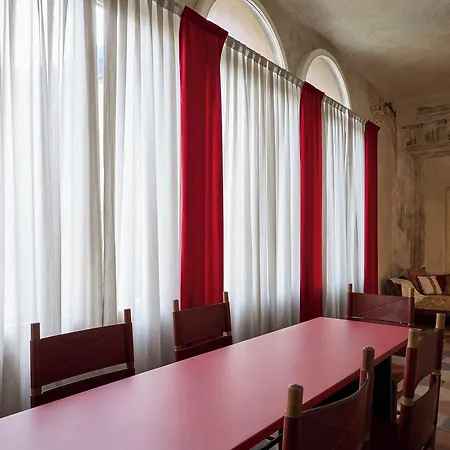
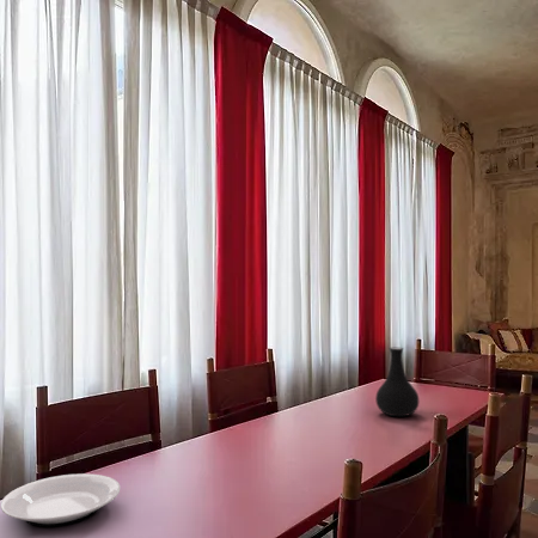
+ vase (396, 380)
+ plate (62, 502)
